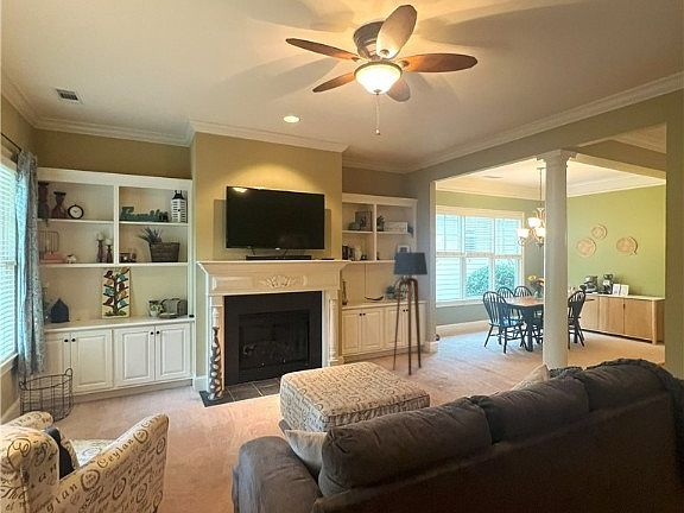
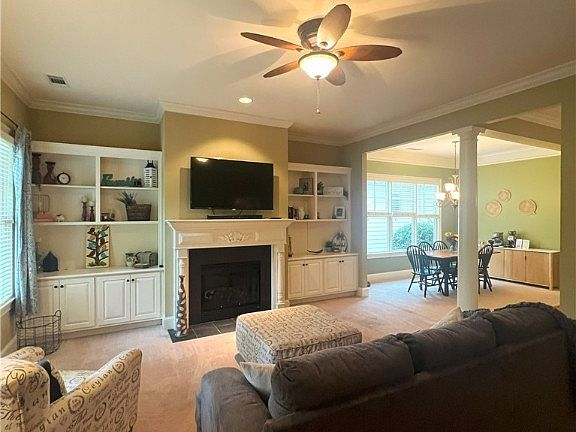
- floor lamp (410, 311)
